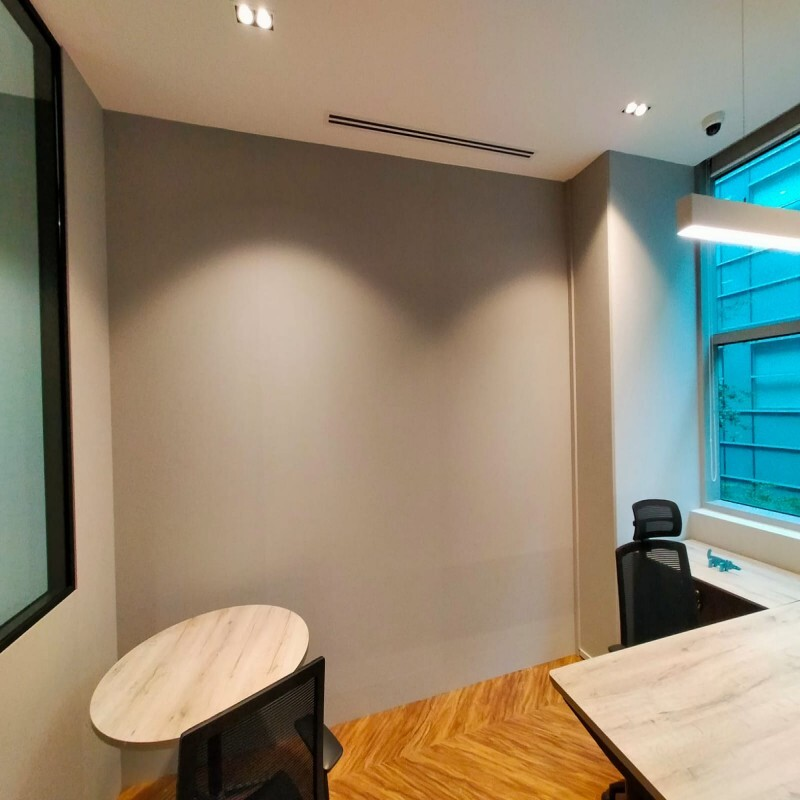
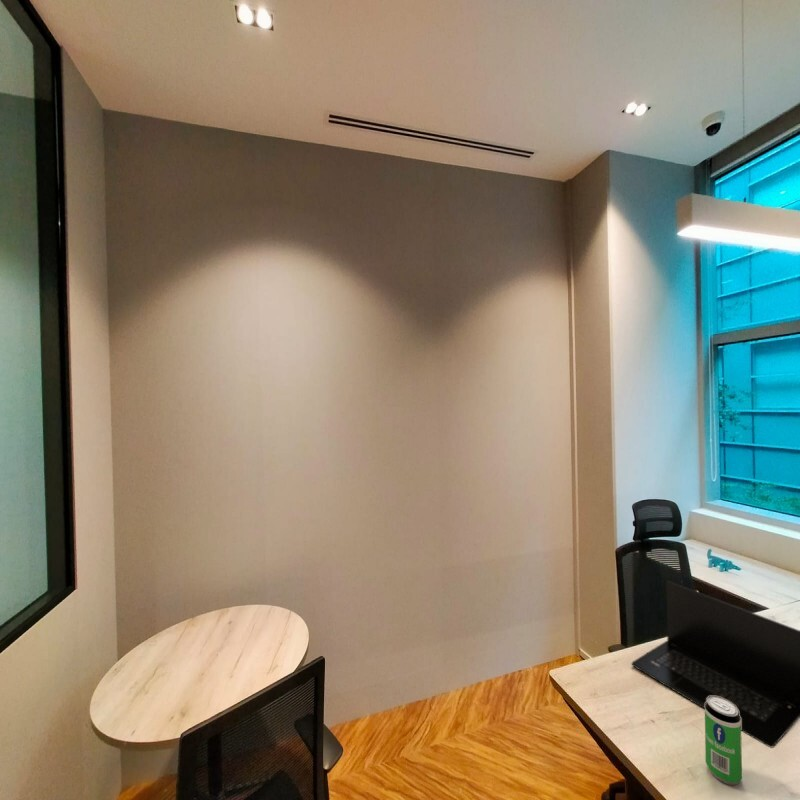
+ beverage can (722, 739)
+ laptop (709, 649)
